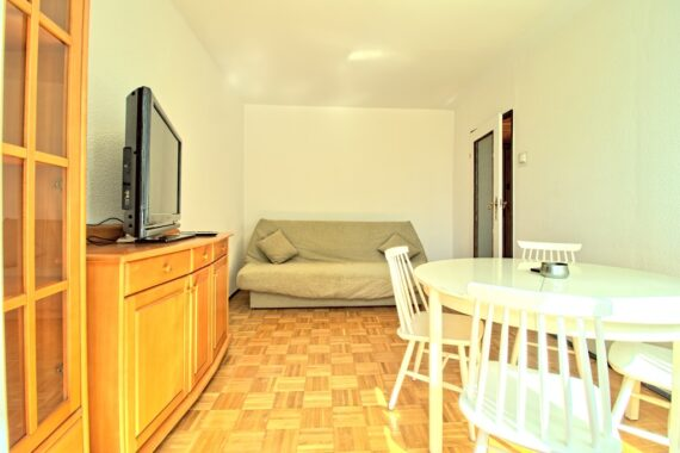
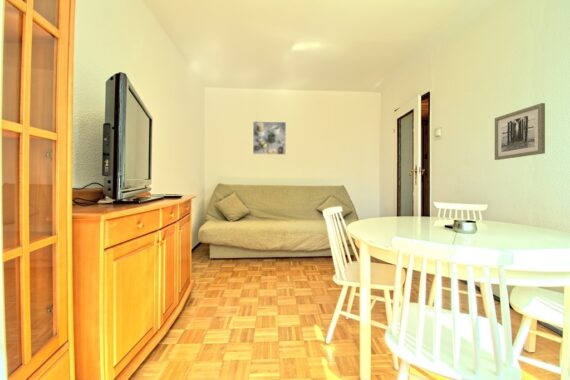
+ wall art (517, 134)
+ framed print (269, 138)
